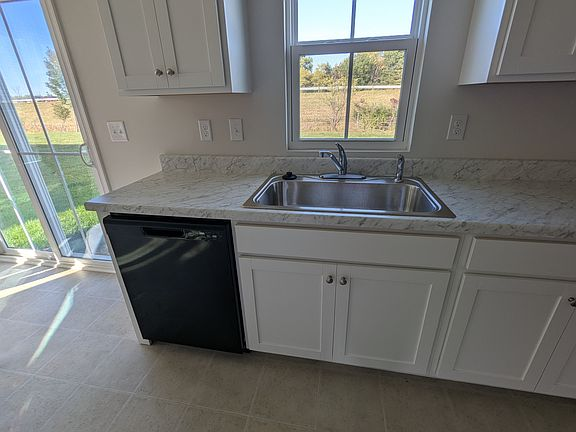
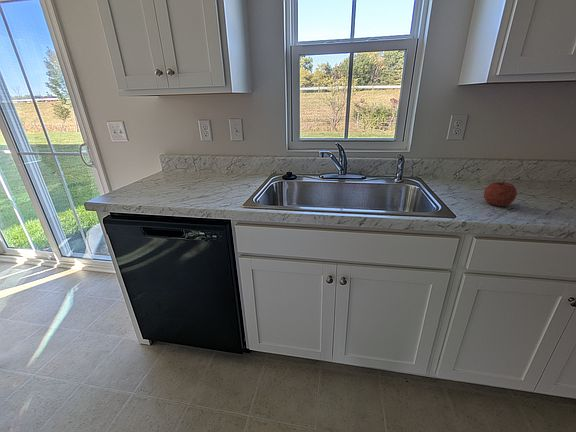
+ fruit (500, 192)
